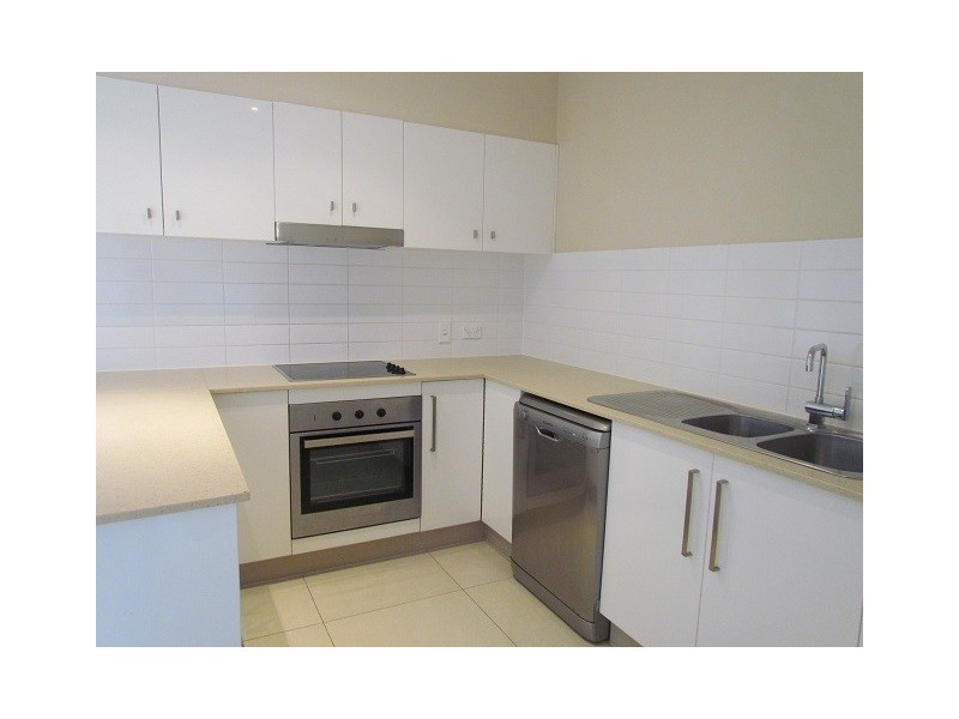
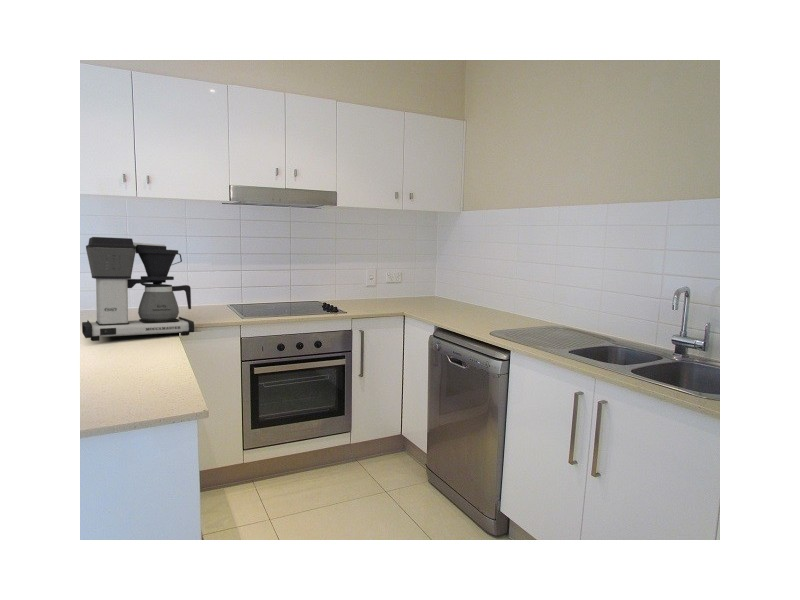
+ coffee maker (141, 284)
